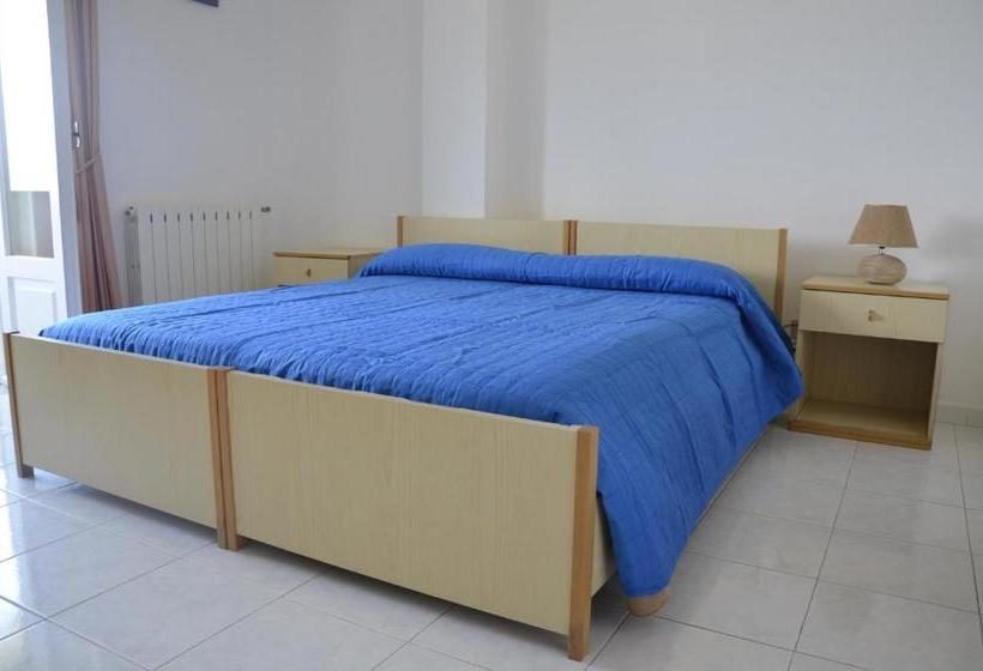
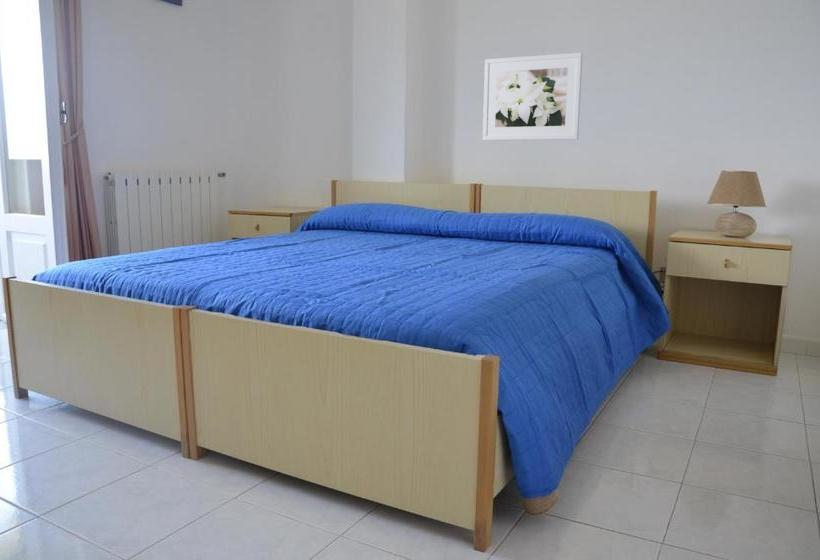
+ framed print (530, 98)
